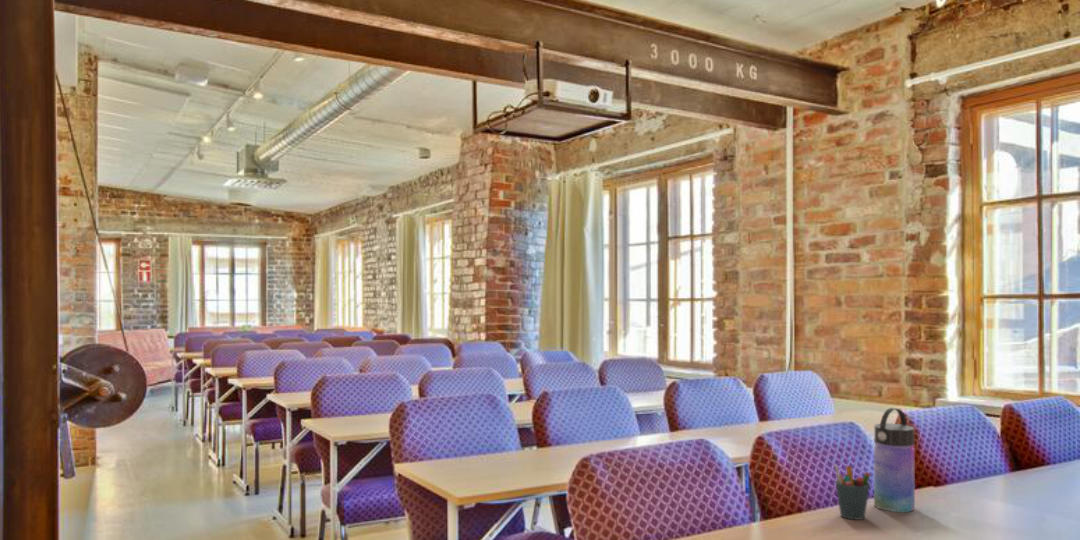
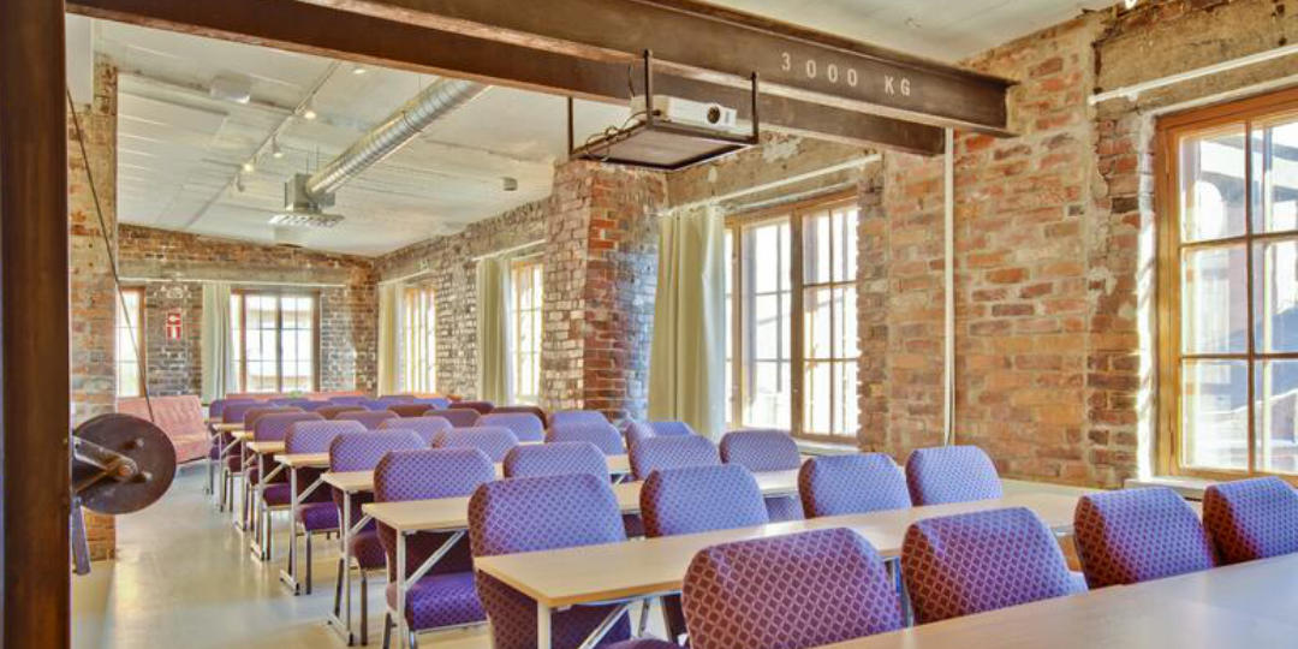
- water bottle (894, 457)
- pen holder (852, 490)
